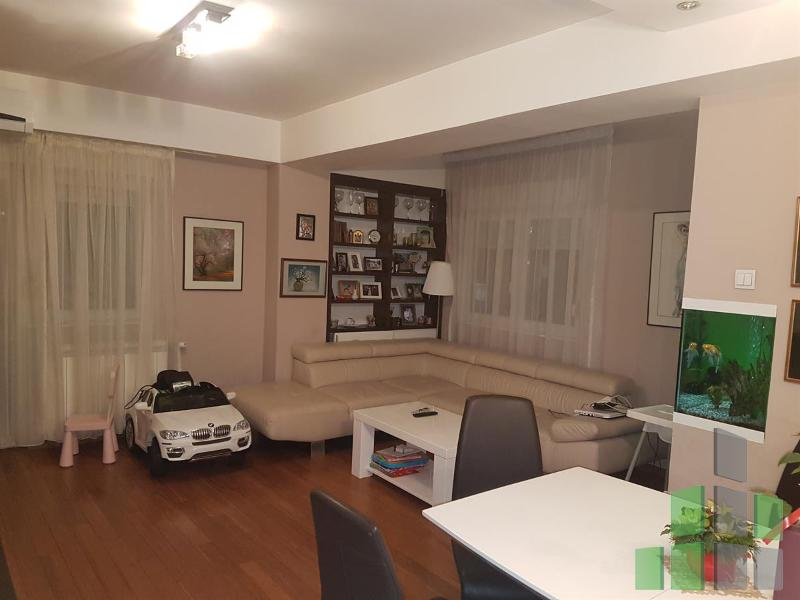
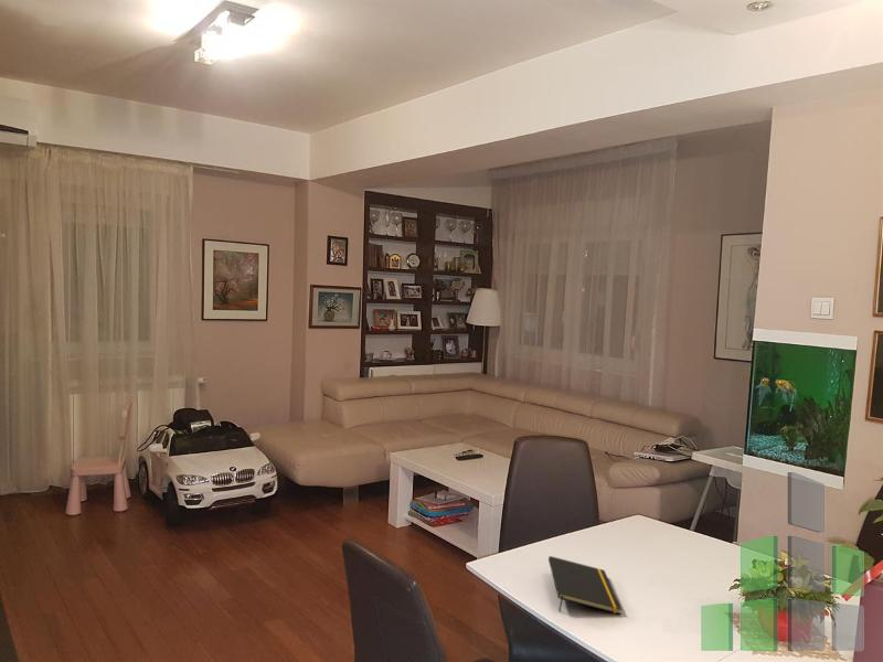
+ notepad (582, 583)
